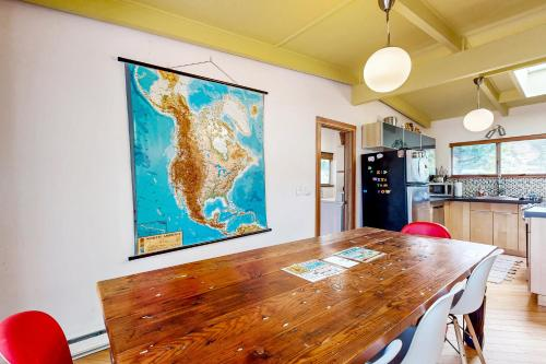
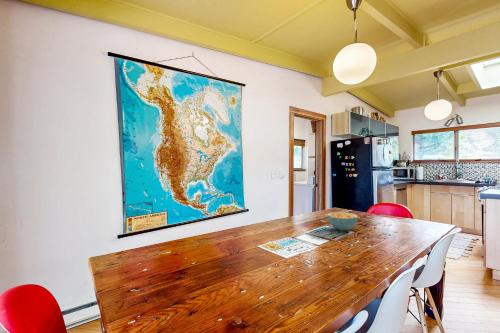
+ cereal bowl (342, 222)
